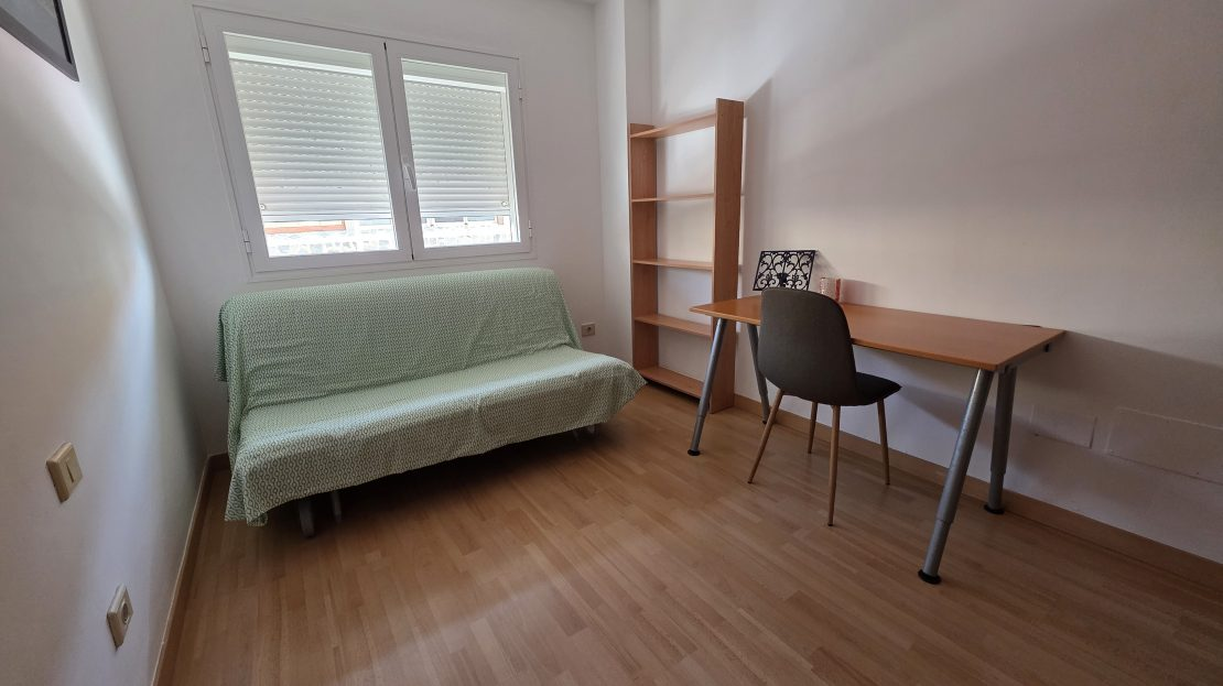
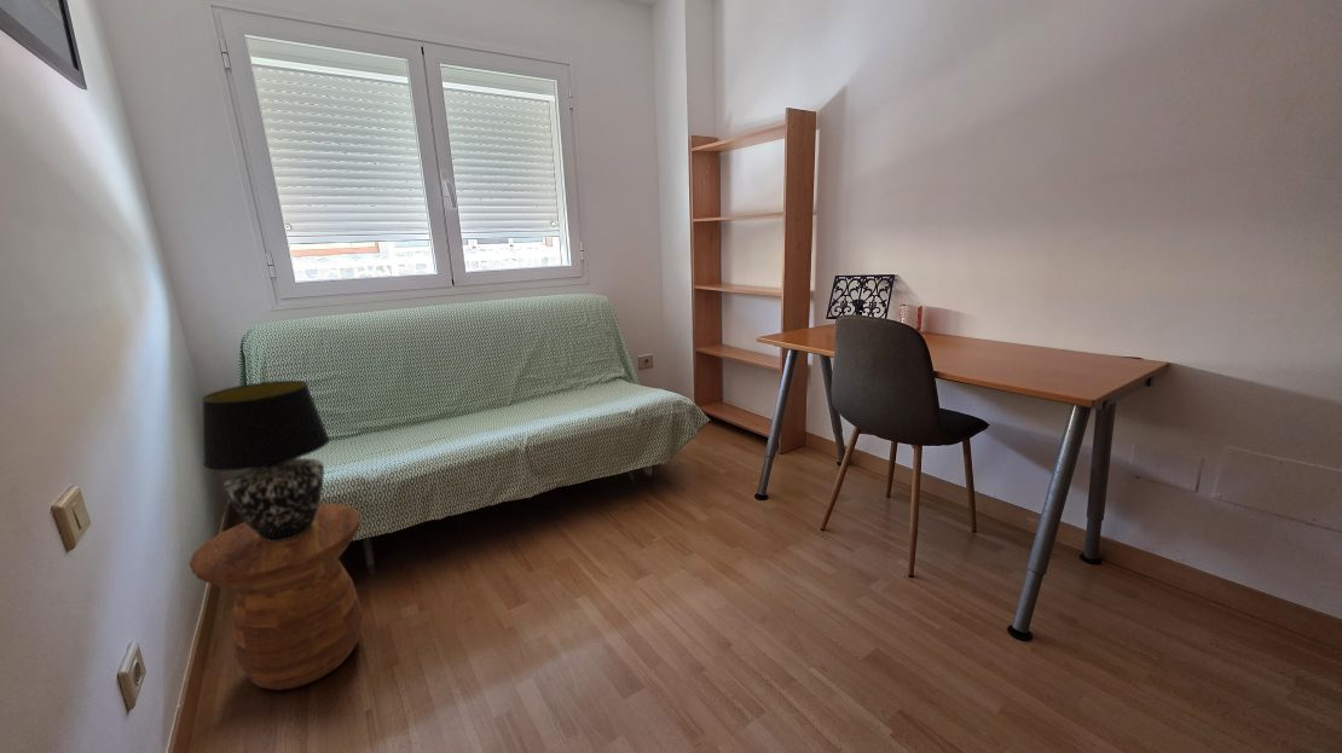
+ table lamp (272, 462)
+ side table (294, 598)
